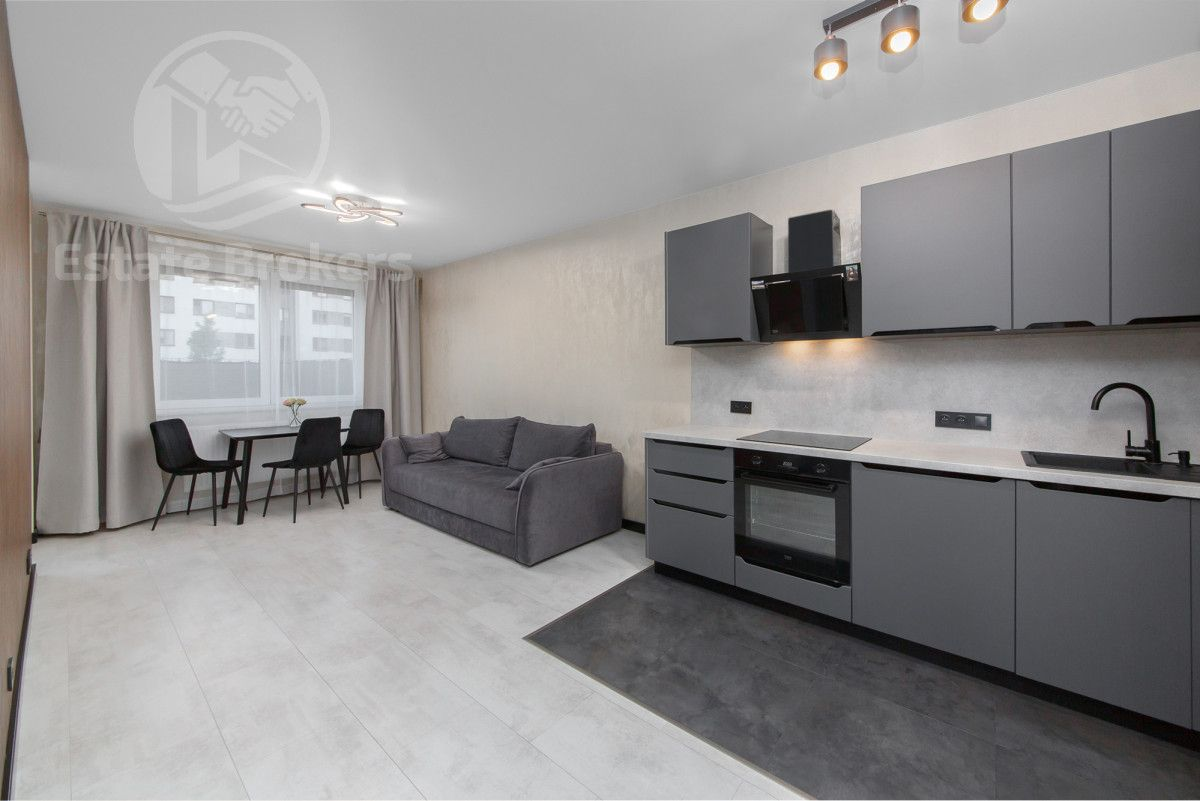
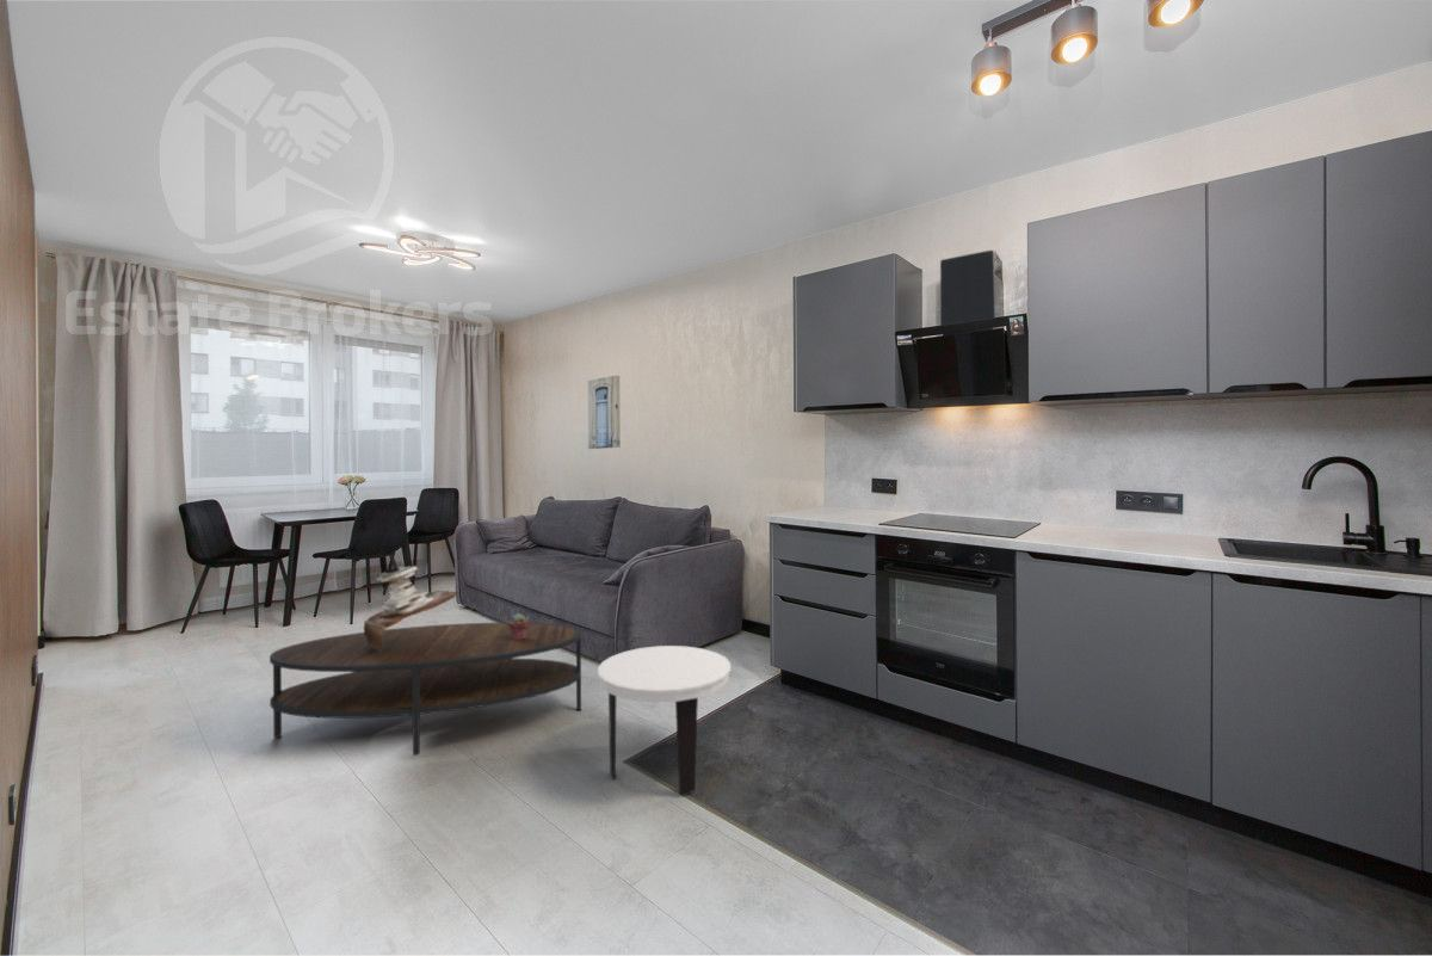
+ decorative bowl (411, 604)
+ potted succulent (518, 624)
+ side table (675, 713)
+ wall art (603, 413)
+ coffee table (436, 681)
